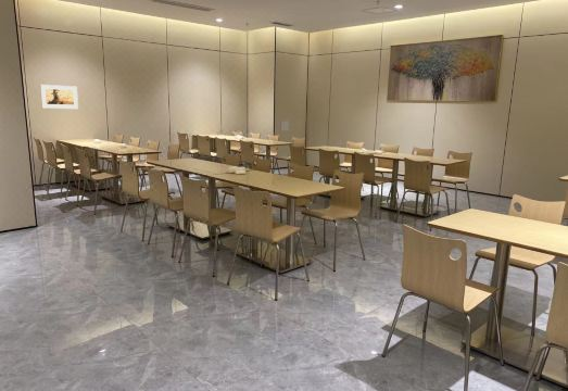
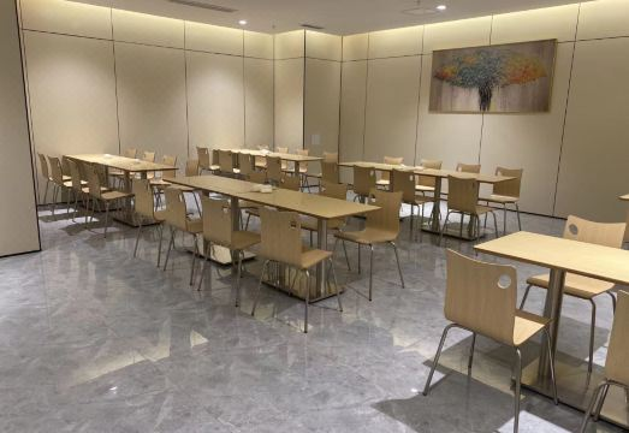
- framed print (60, 97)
